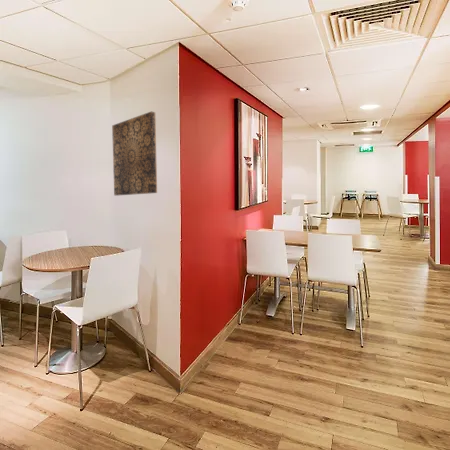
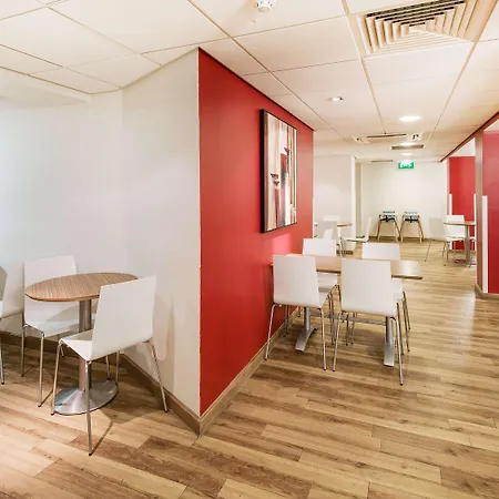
- wall art (133, 157)
